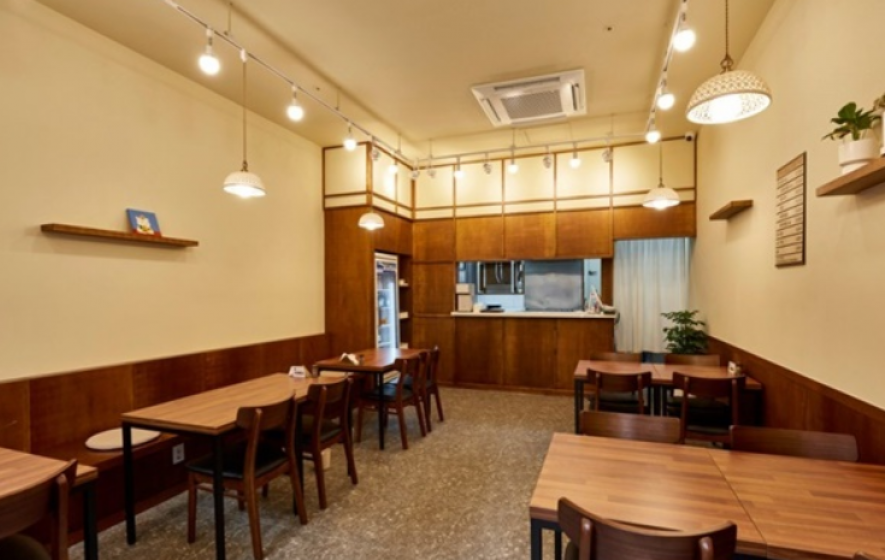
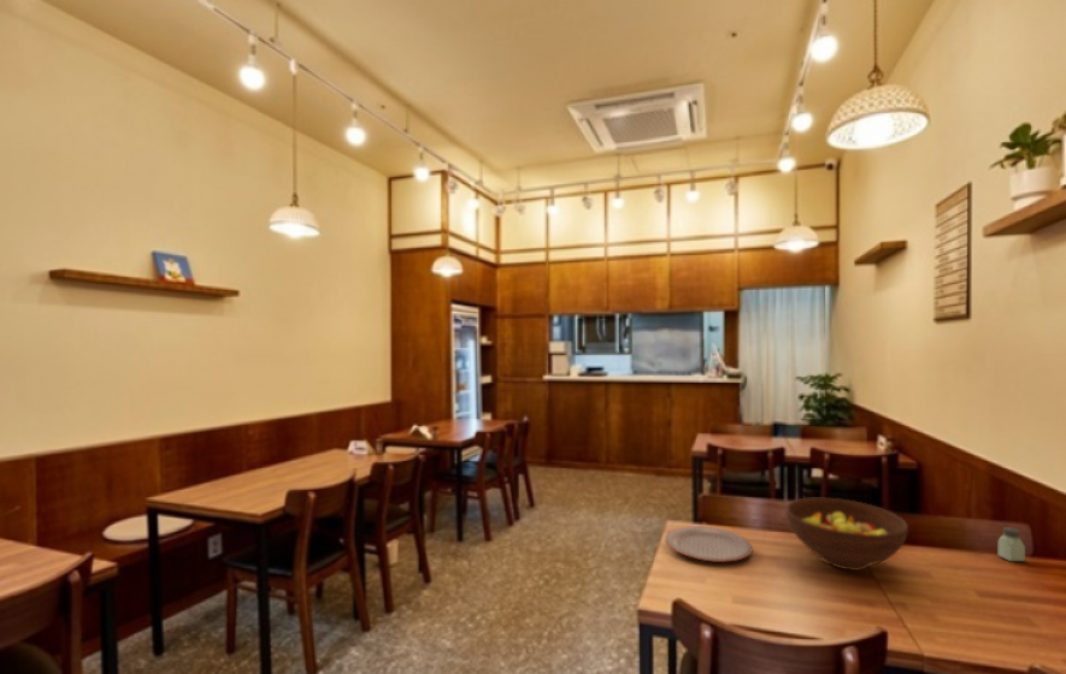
+ fruit bowl (843, 538)
+ saltshaker (1011, 543)
+ plate (707, 544)
